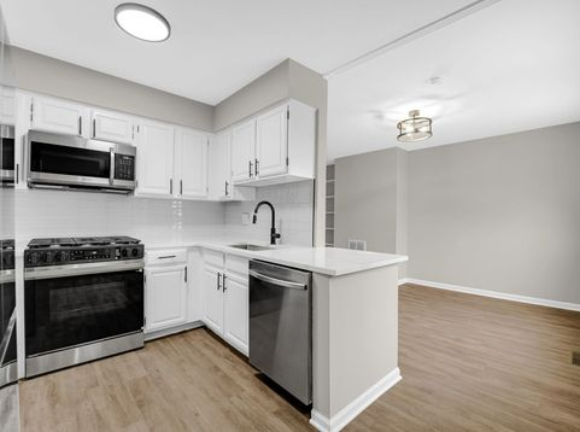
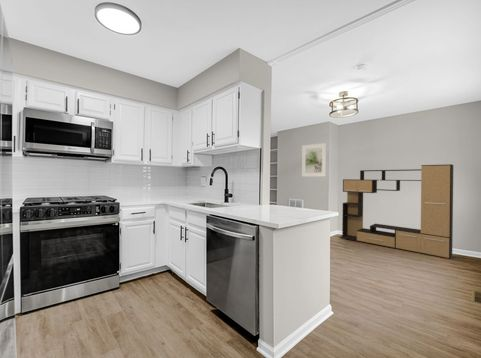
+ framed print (313, 160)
+ media console (389, 190)
